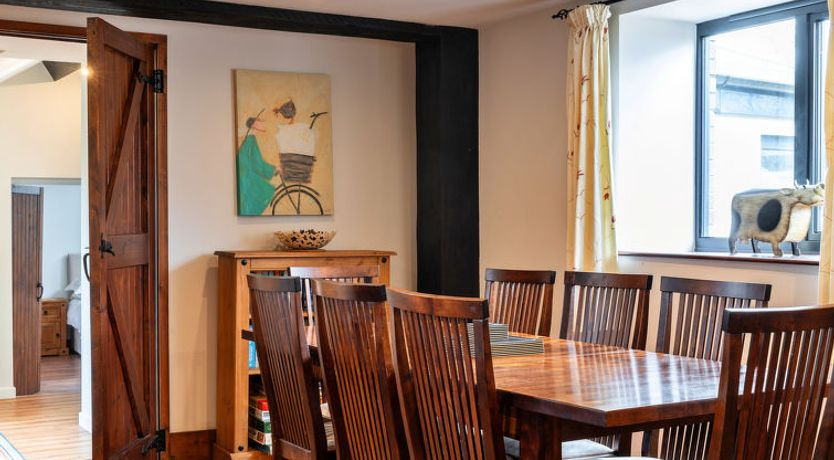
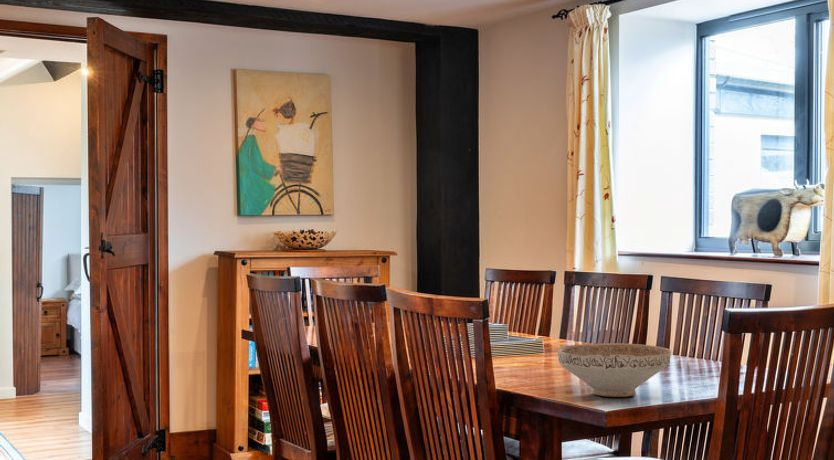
+ decorative bowl (613, 371)
